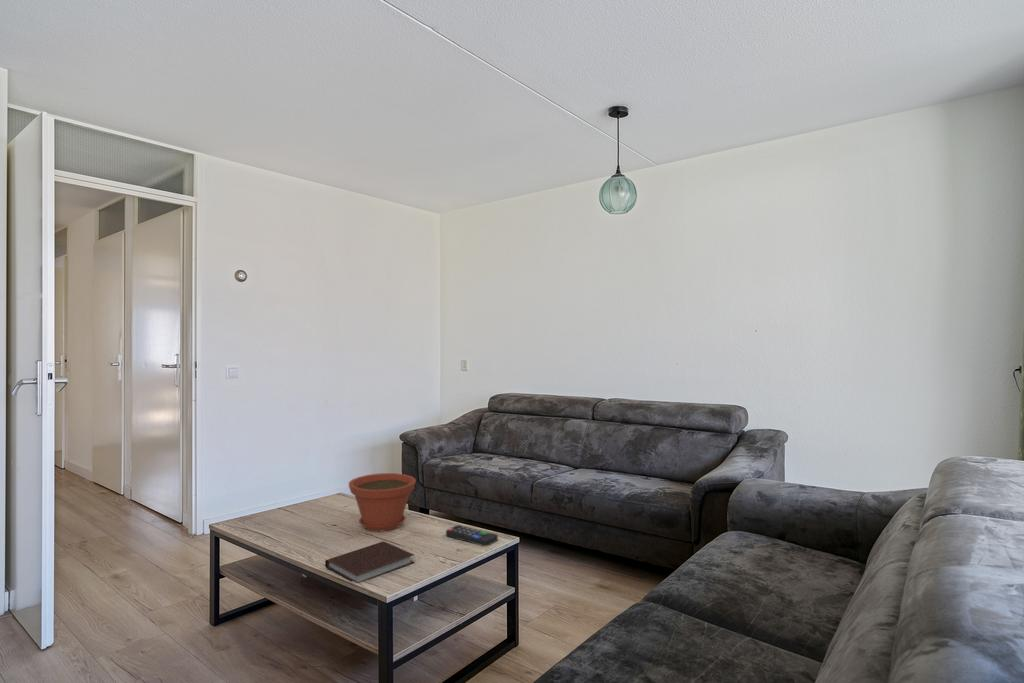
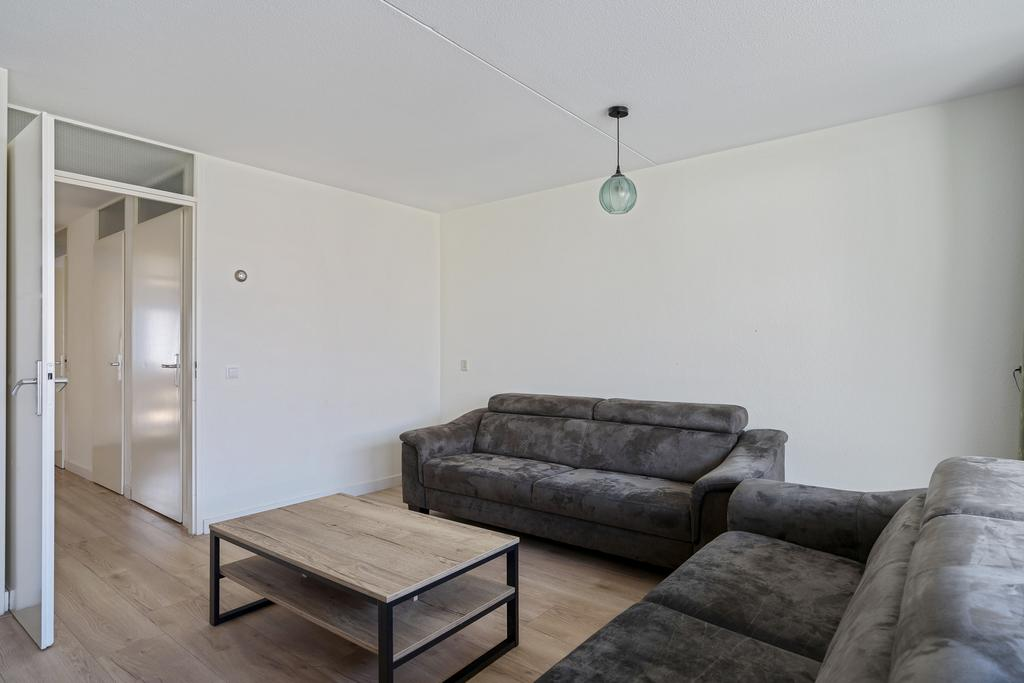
- notebook (370, 561)
- remote control (471, 534)
- plant pot (382, 503)
